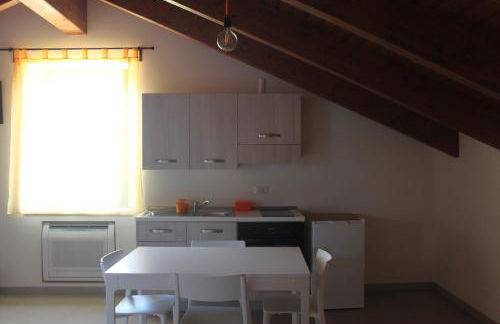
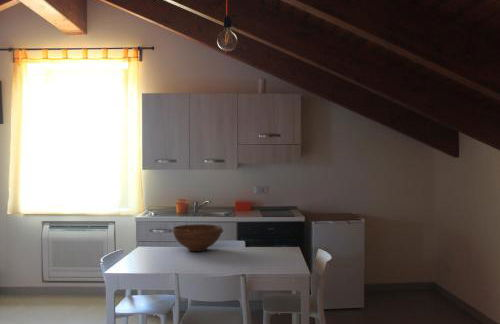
+ fruit bowl (197, 238)
